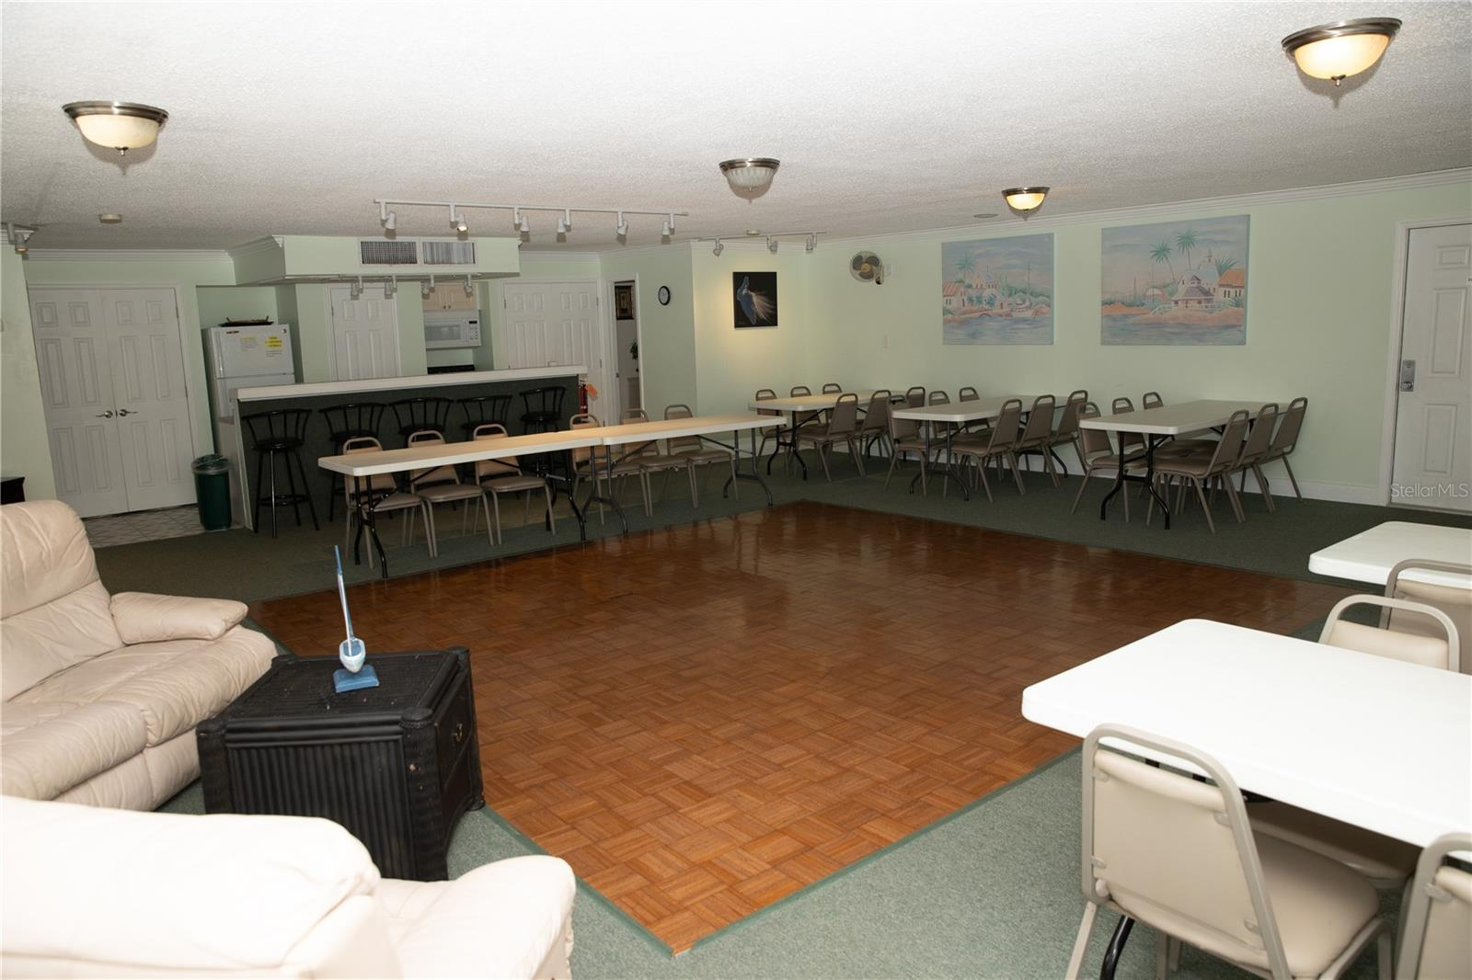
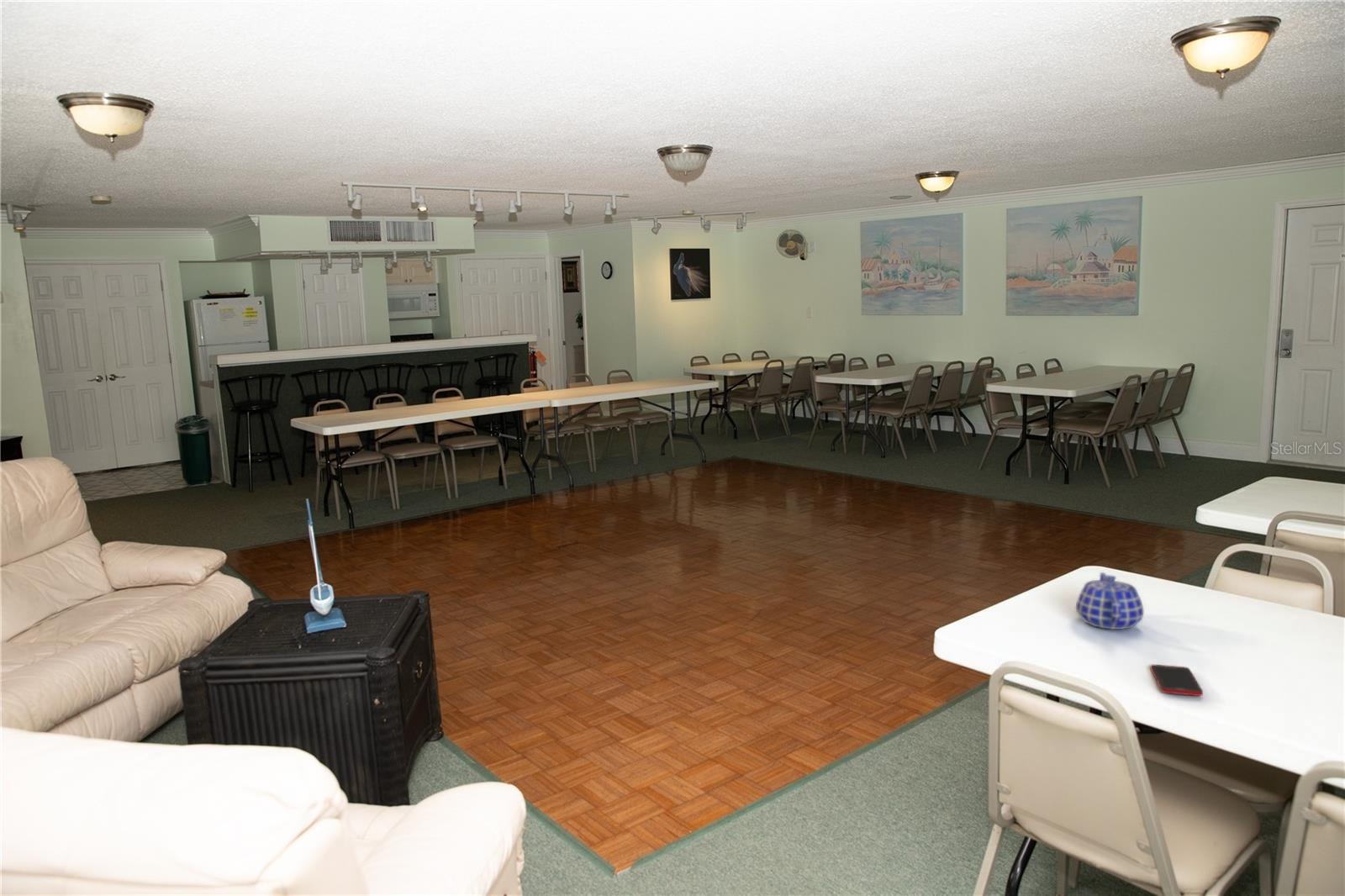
+ teapot (1109, 598)
+ cell phone (1175, 679)
